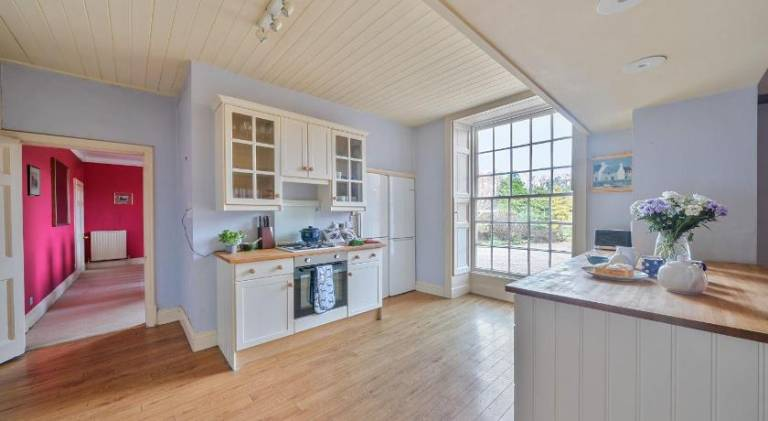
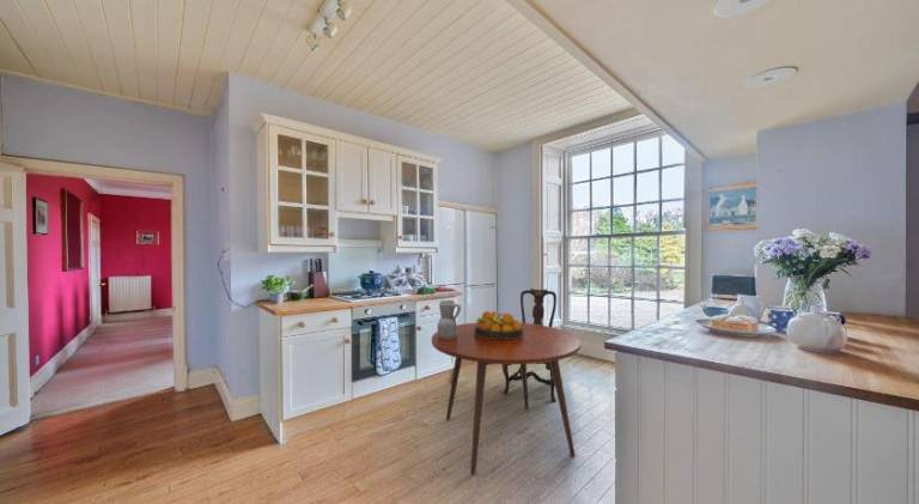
+ fruit bowl (498, 322)
+ dining table (522, 382)
+ dining chair (534, 323)
+ ceramic pitcher (449, 318)
